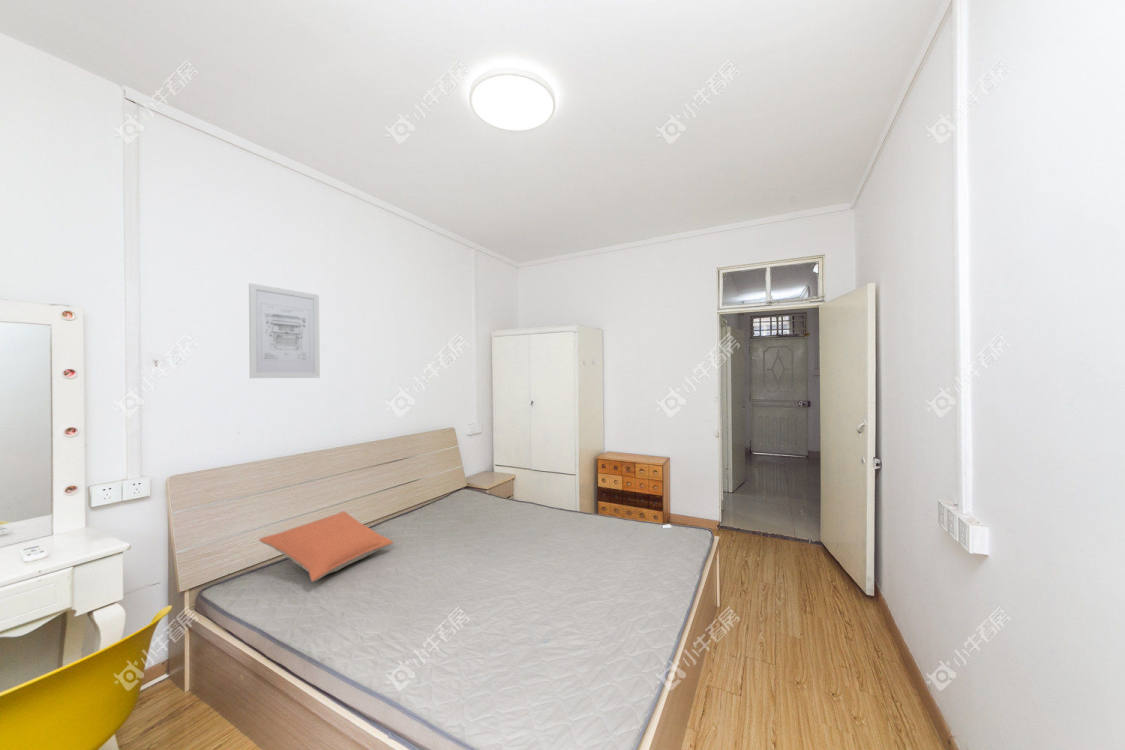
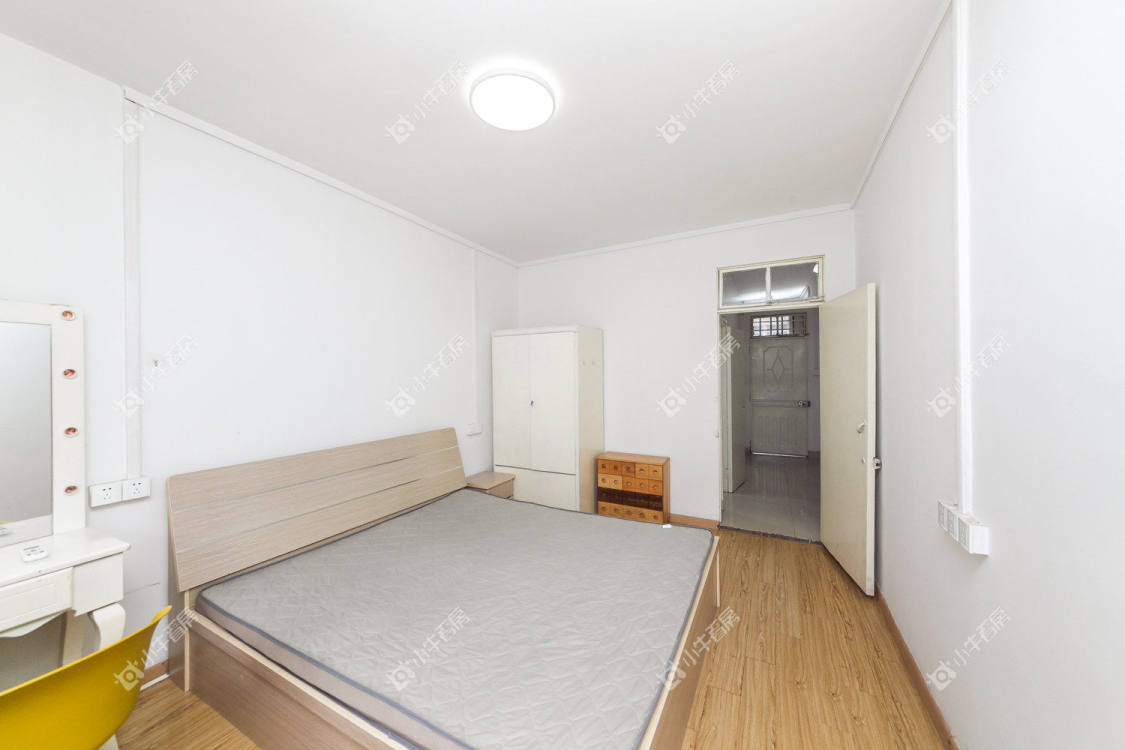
- pillow (330, 541)
- wall art (286, 333)
